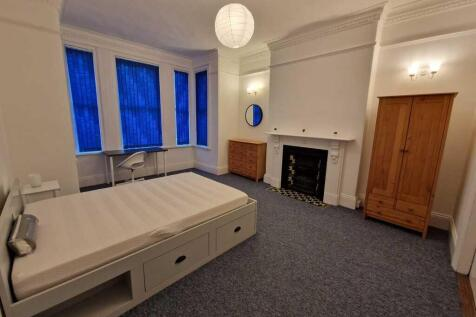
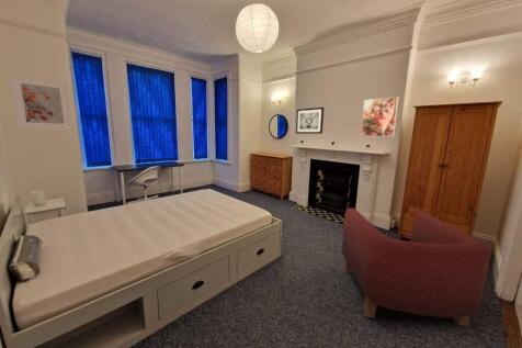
+ armchair (402, 260)
+ wall art (308, 121)
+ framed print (378, 117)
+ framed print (43, 104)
